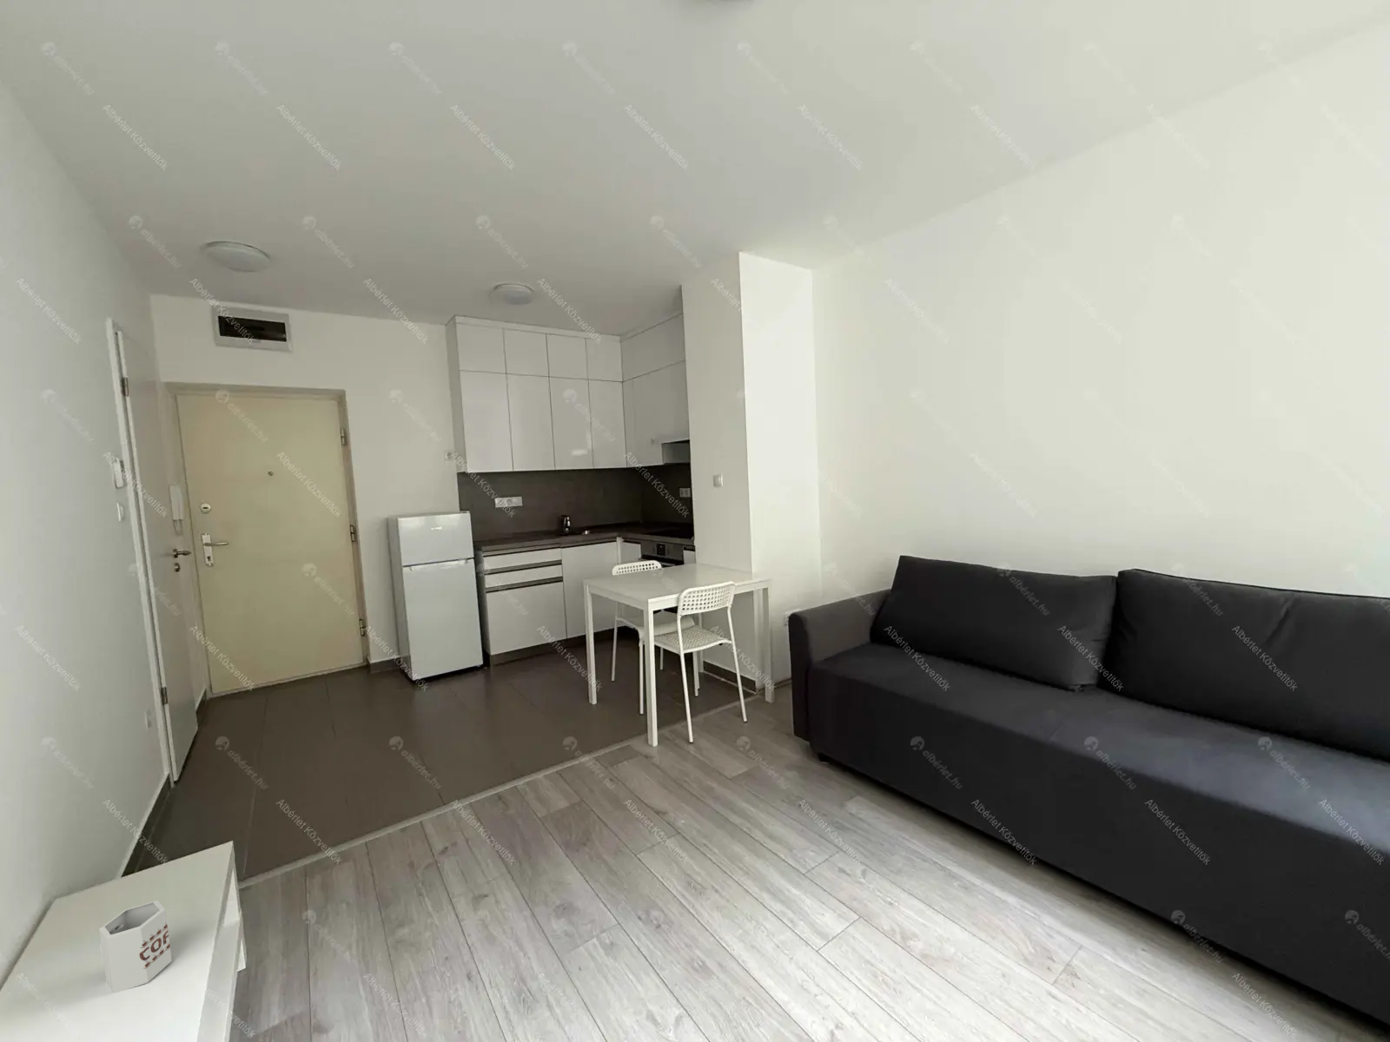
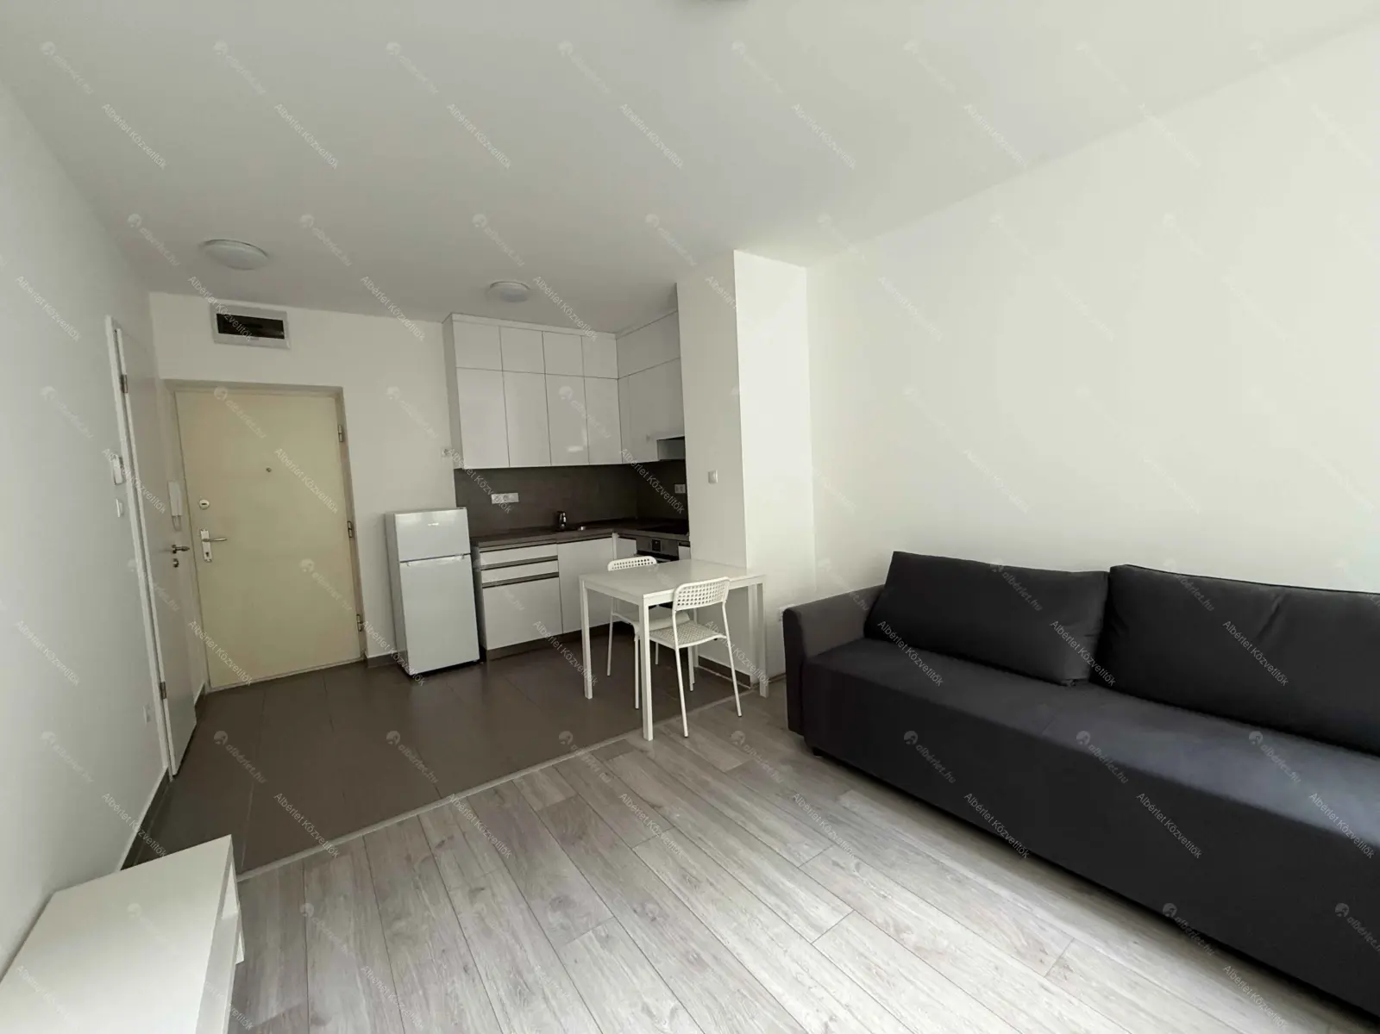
- mug (132, 946)
